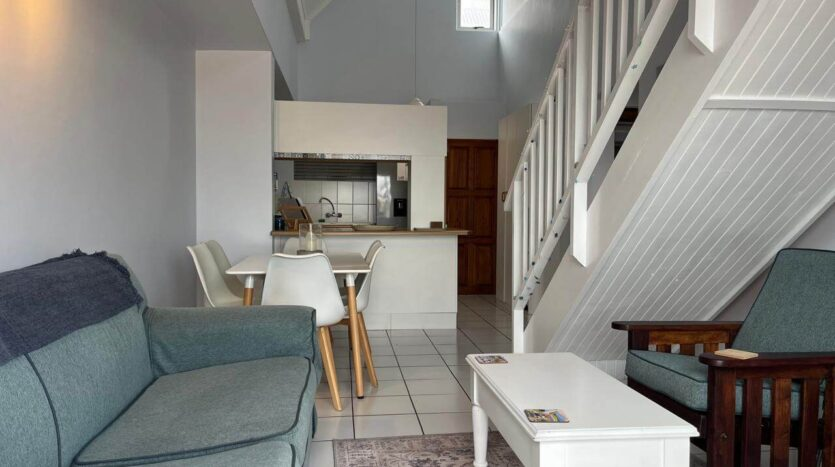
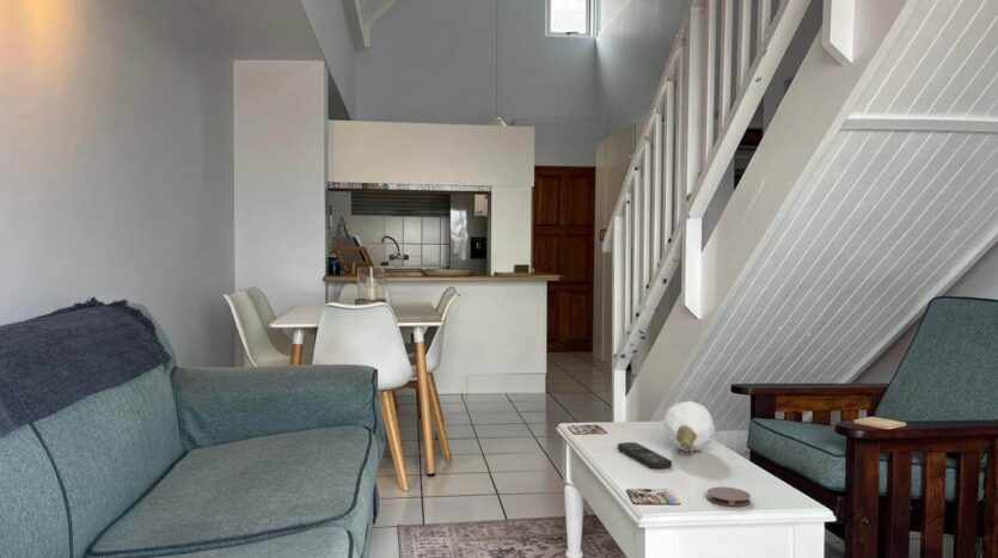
+ coaster (728, 496)
+ remote control (643, 454)
+ decorative egg (690, 427)
